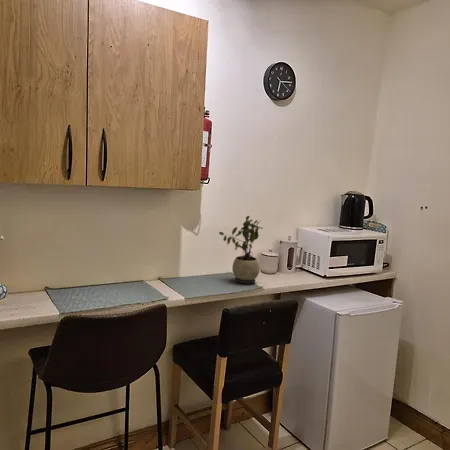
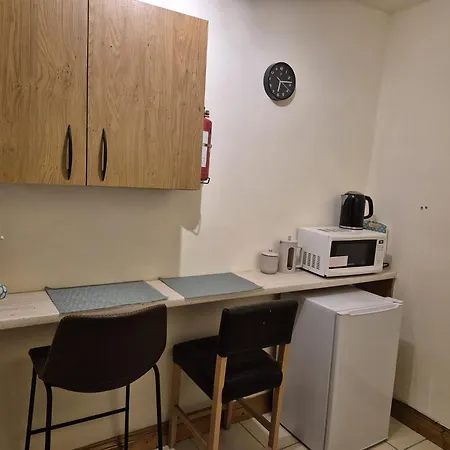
- potted plant (242, 248)
